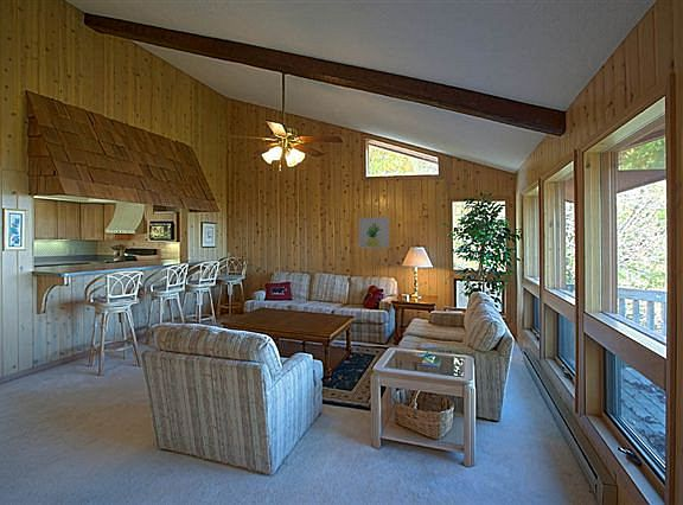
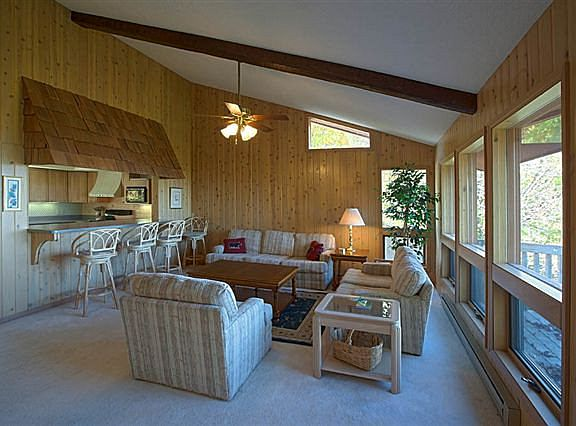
- wall art (374, 232)
